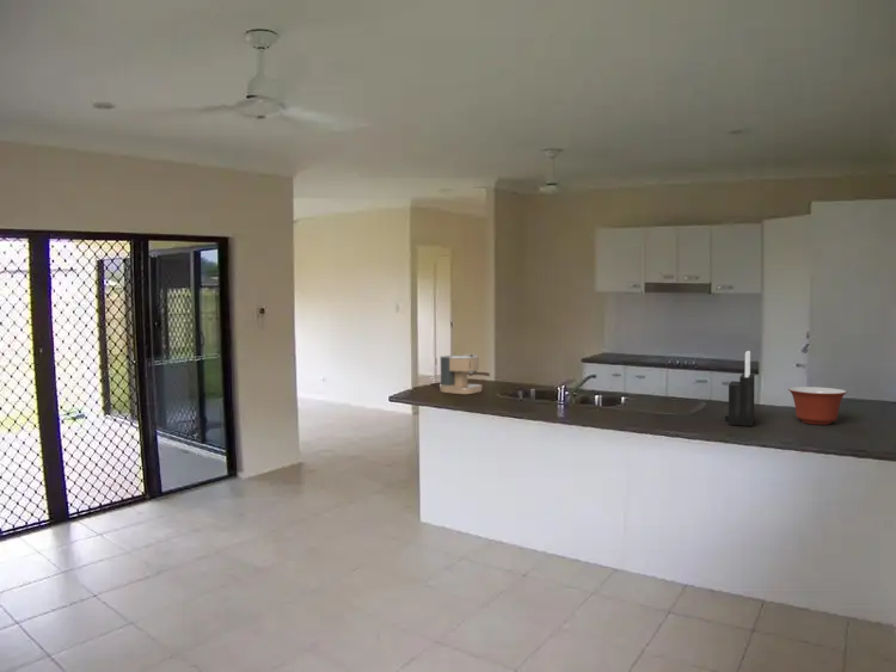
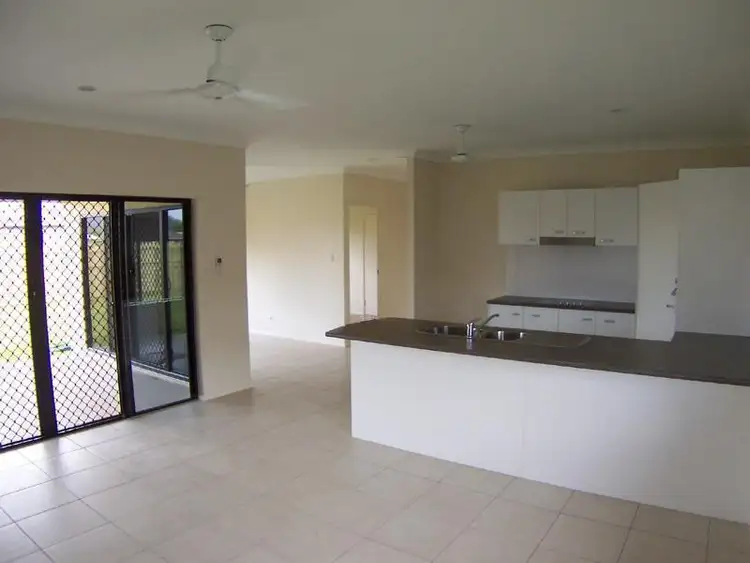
- coffee maker (465, 372)
- mixing bowl (816, 406)
- knife block (738, 387)
